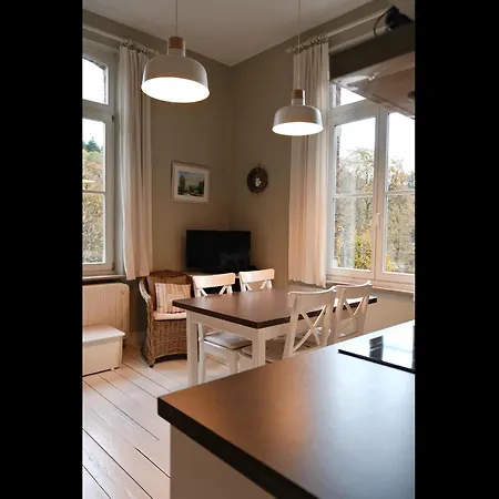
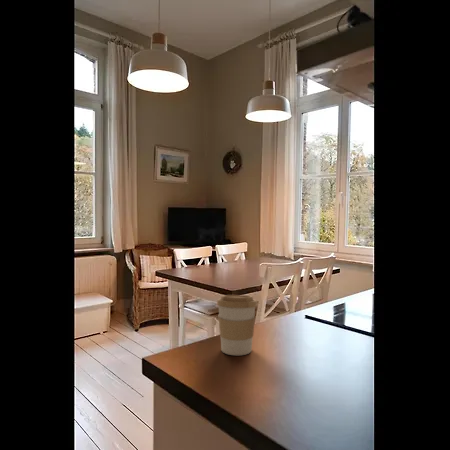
+ coffee cup (236, 322)
